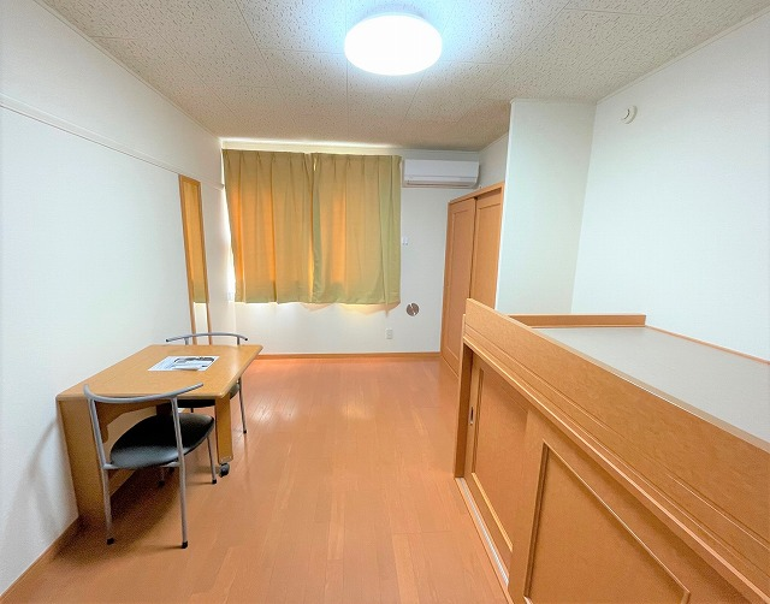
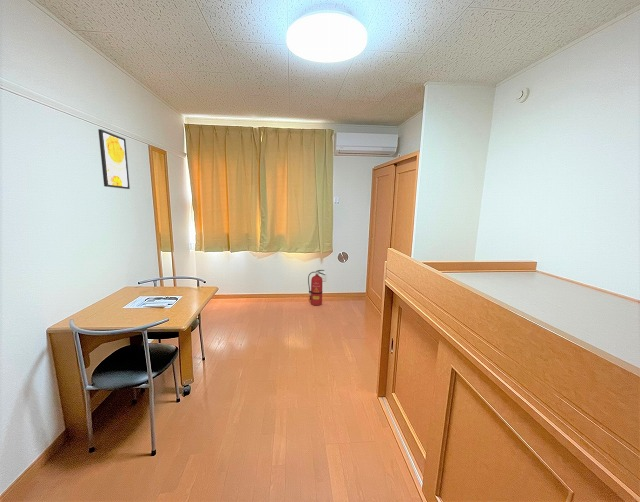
+ fire extinguisher (316, 287)
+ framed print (115, 161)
